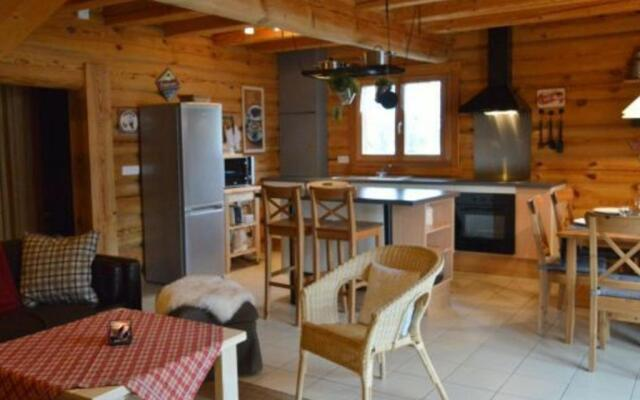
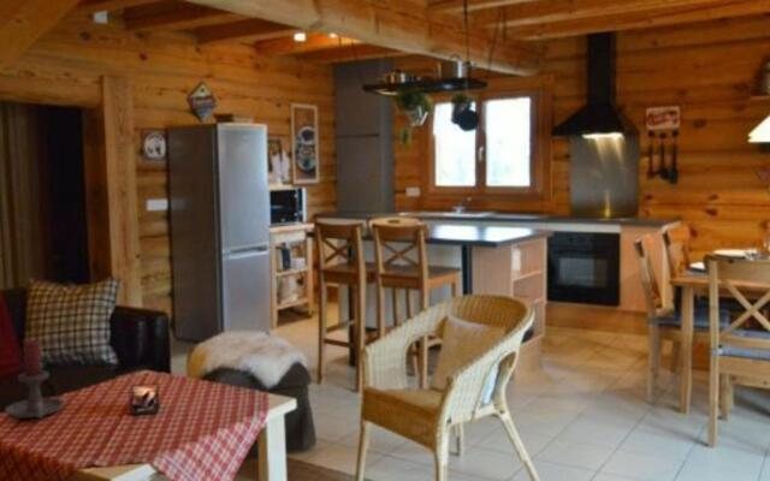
+ candle holder (34, 376)
